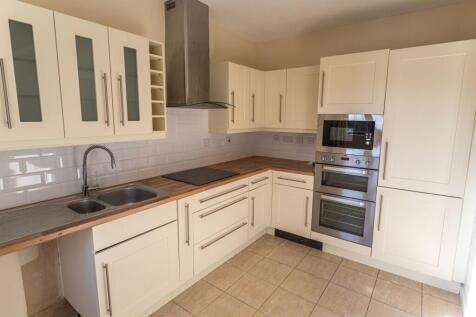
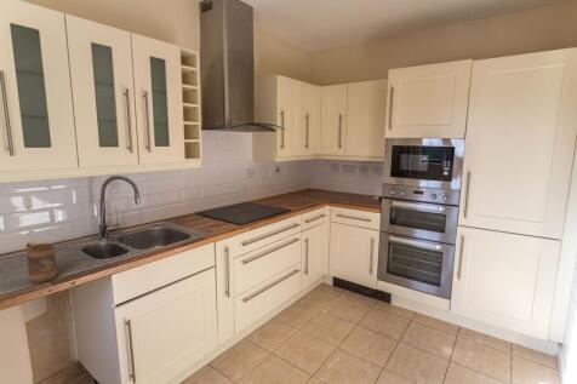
+ mug (39, 260)
